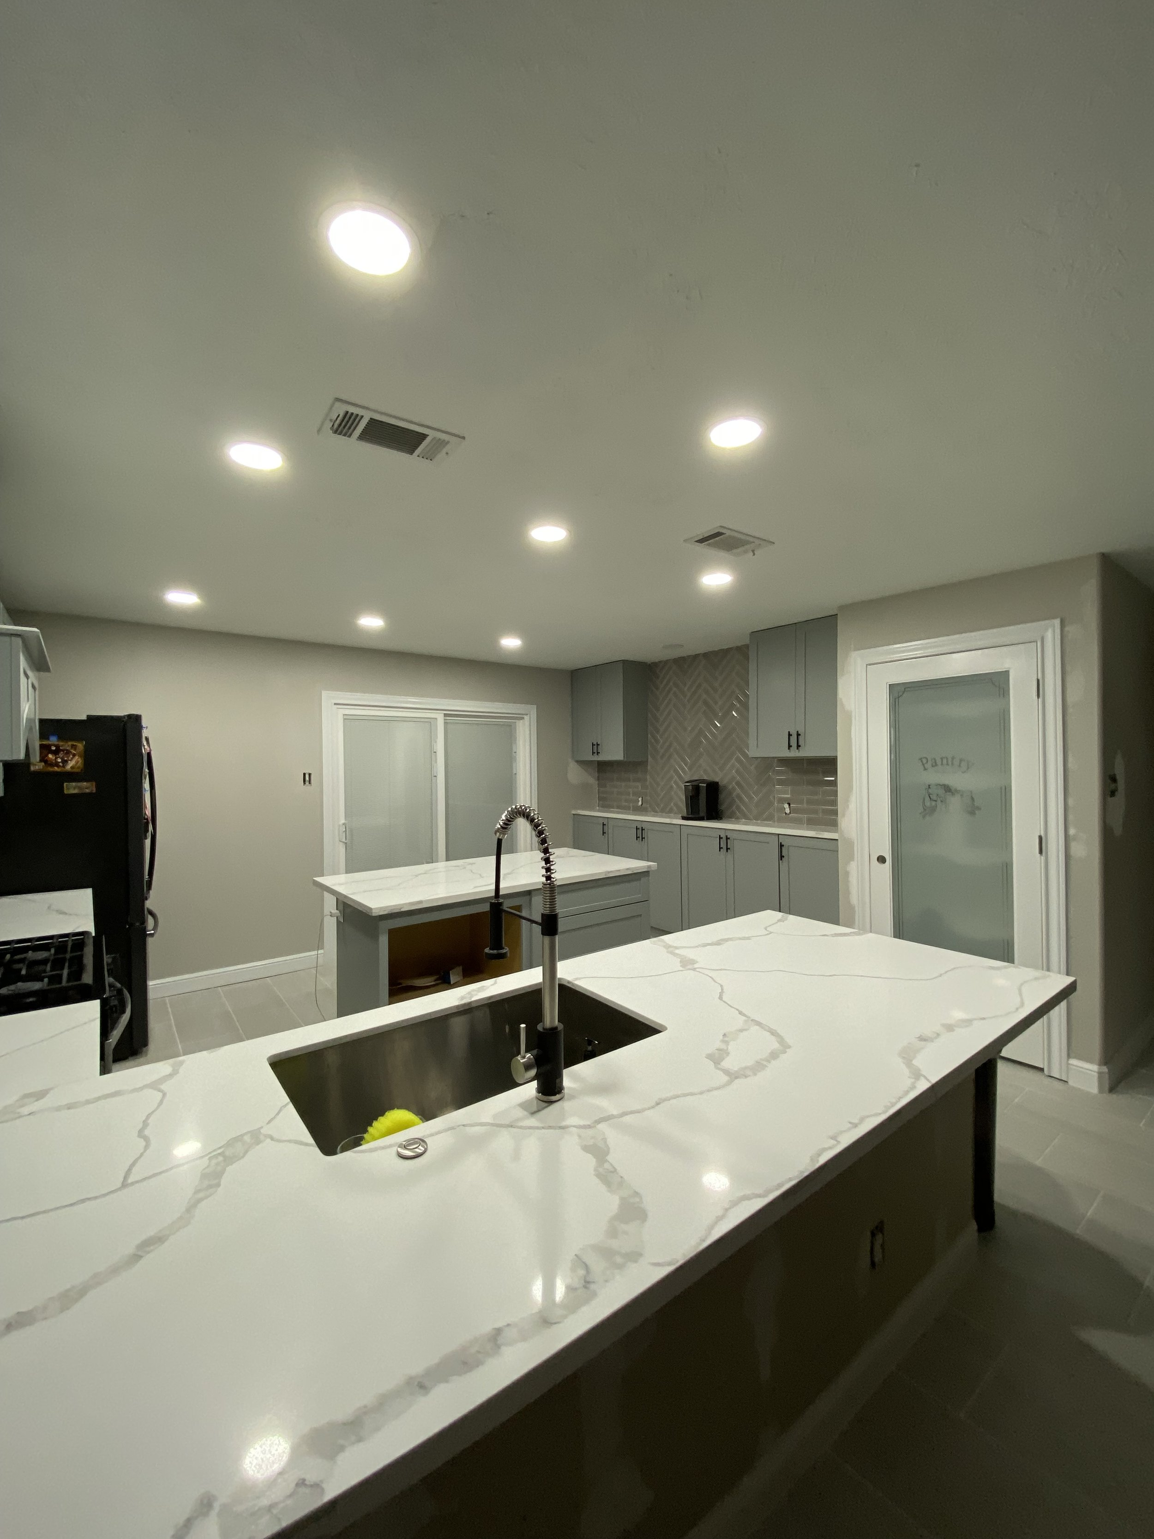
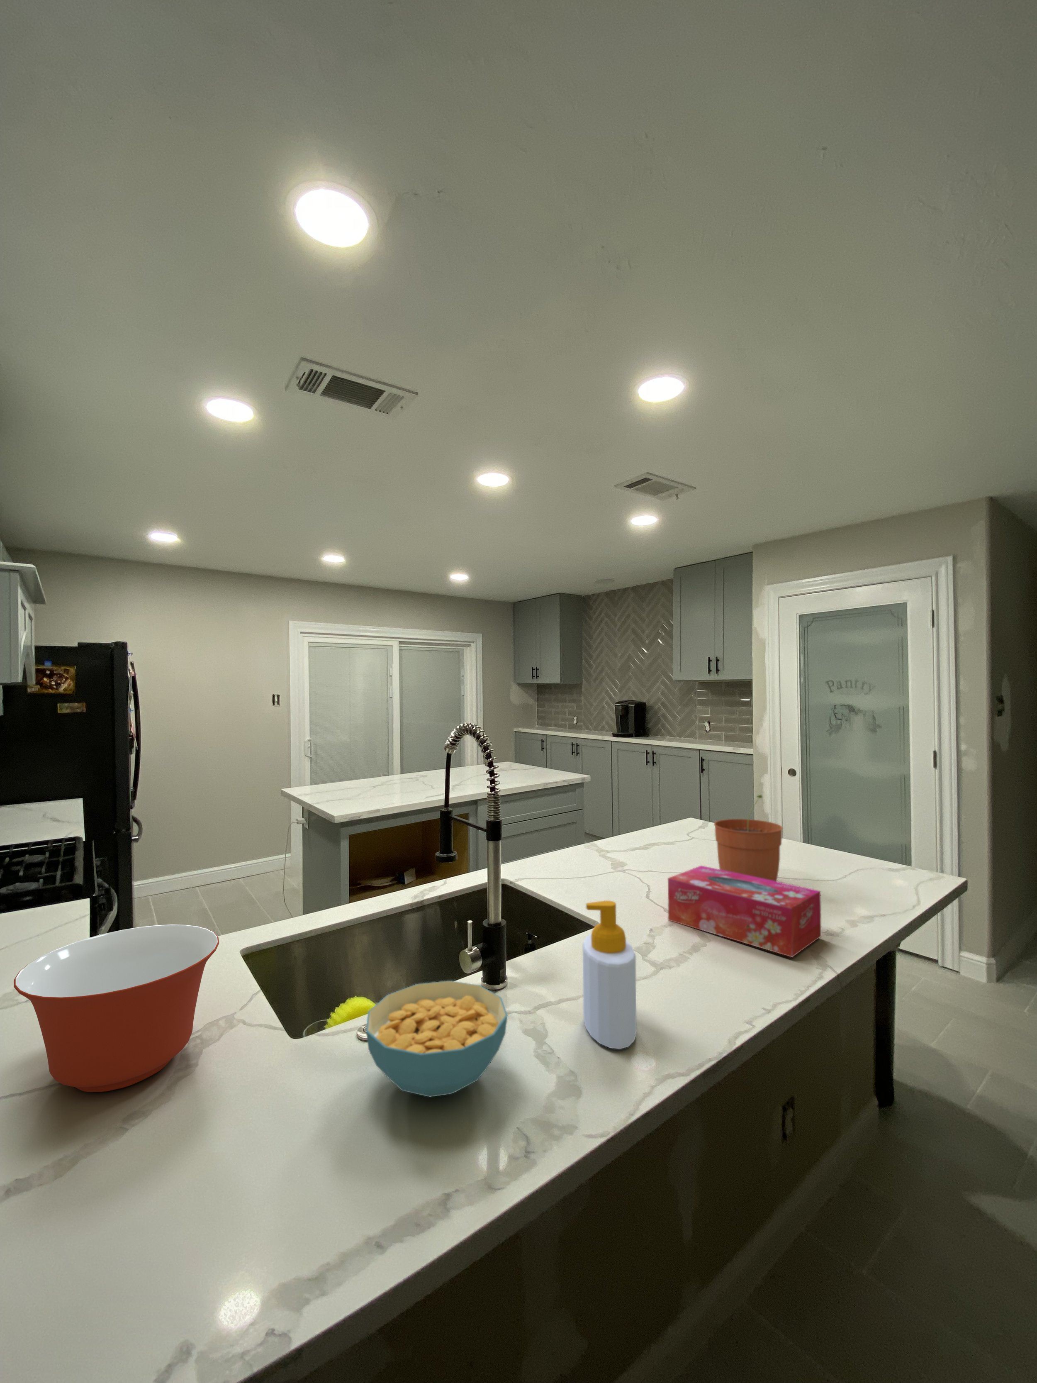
+ cereal bowl (437, 1047)
+ soap bottle (609, 966)
+ tissue box (741, 906)
+ mixing bowl (124, 1010)
+ plant pot (747, 840)
